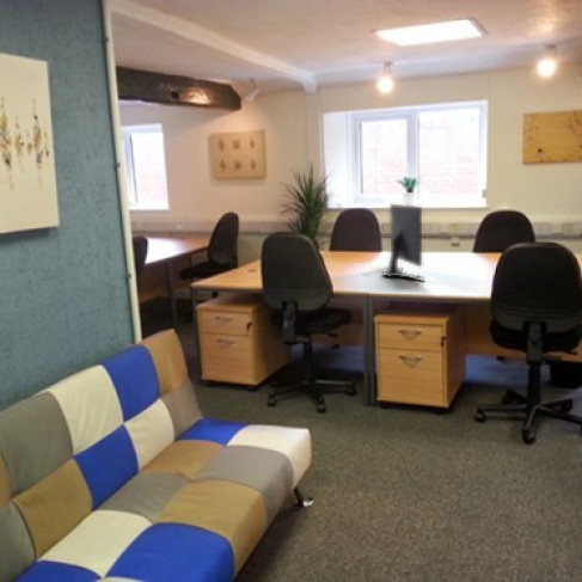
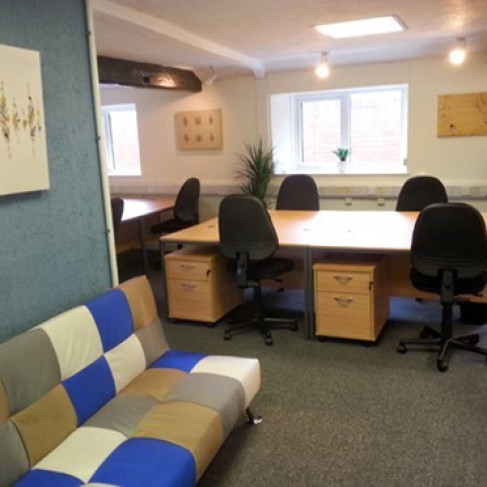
- computer monitor (398, 240)
